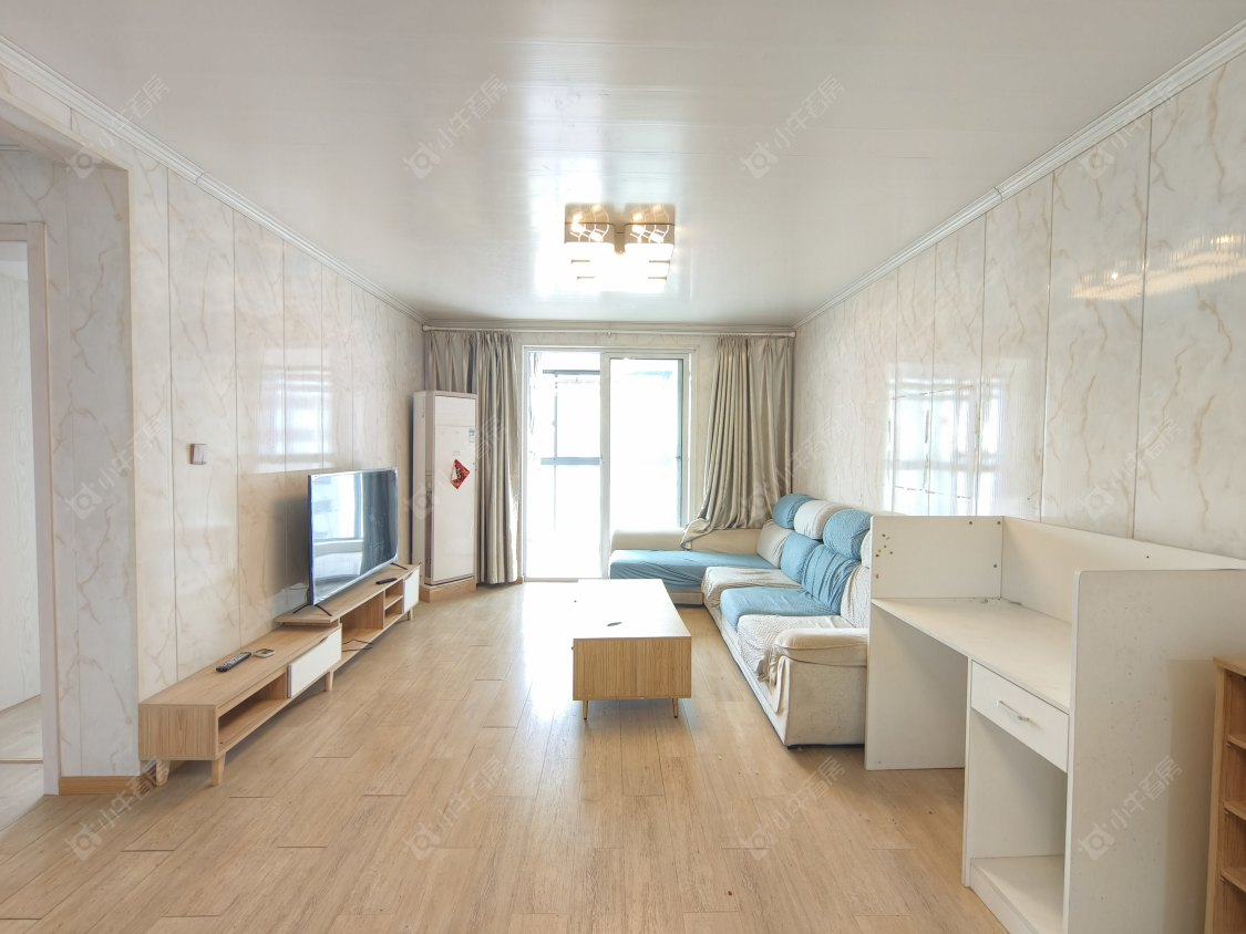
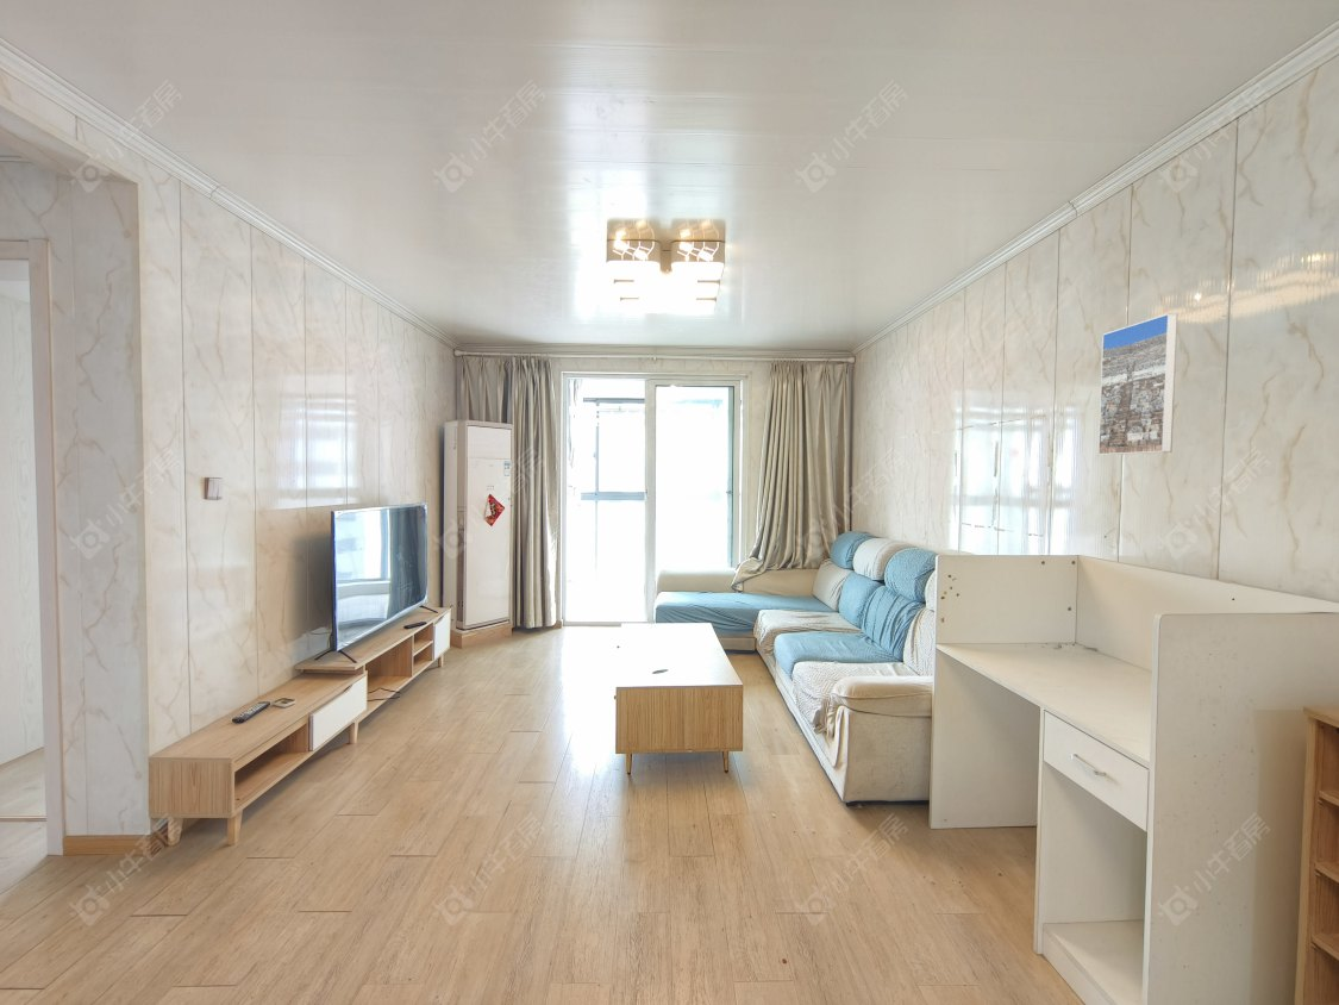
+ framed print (1134, 389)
